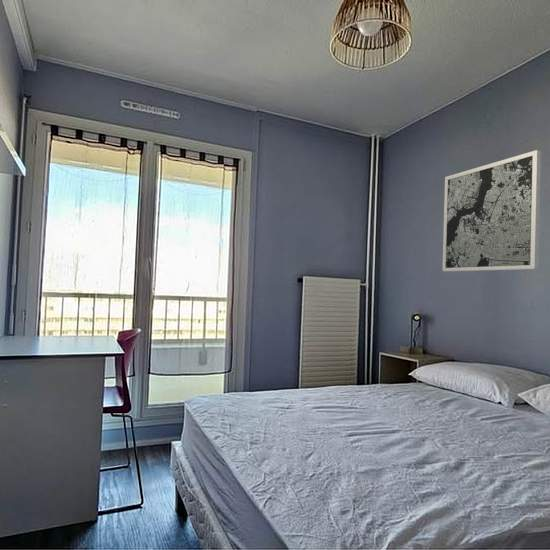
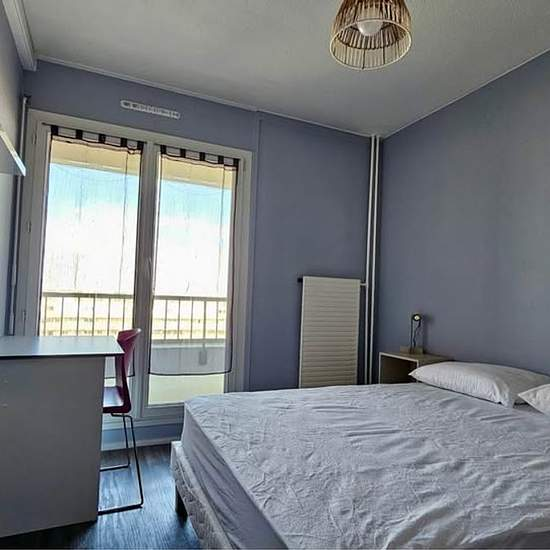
- wall art (486, 217)
